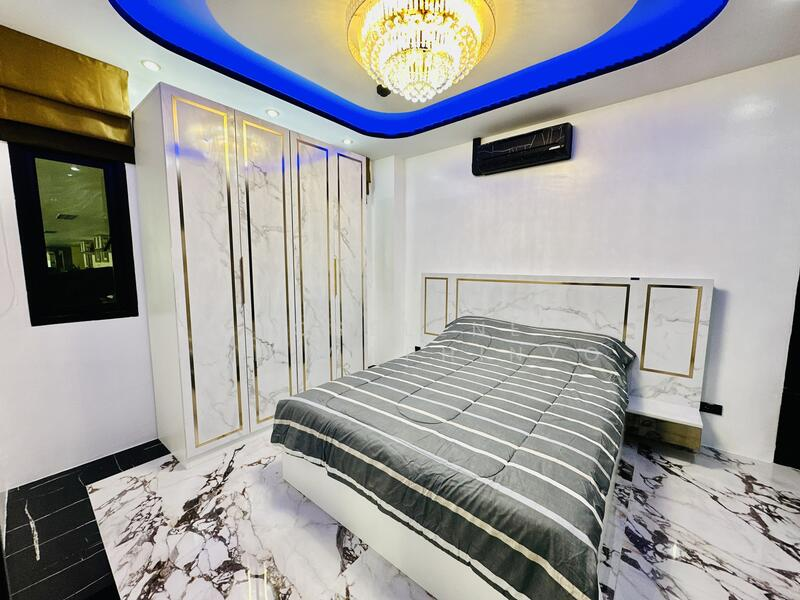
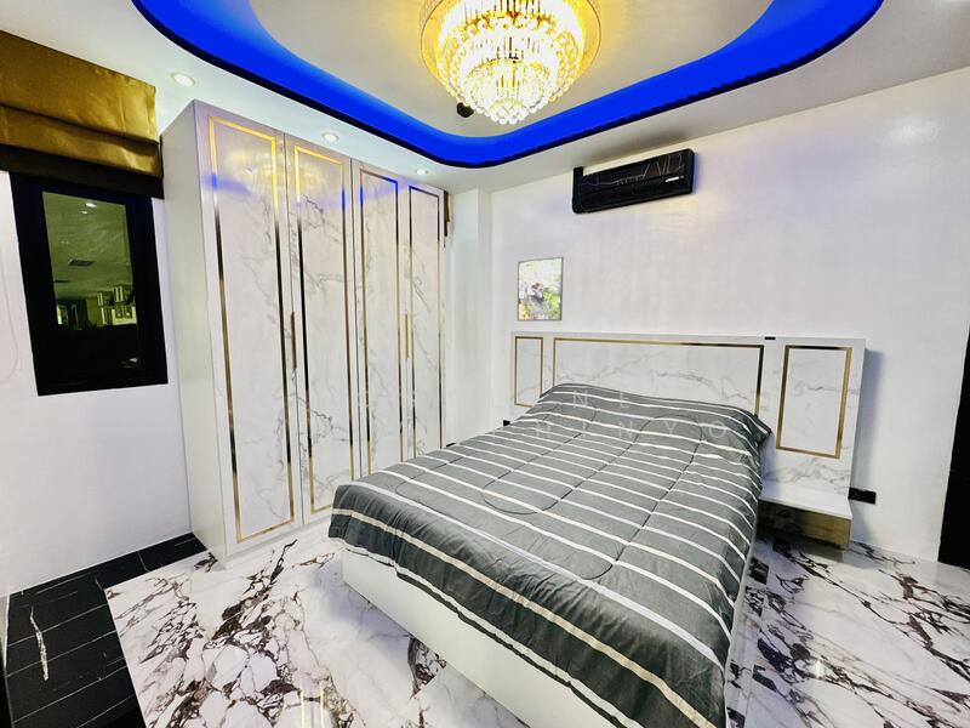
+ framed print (538, 290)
